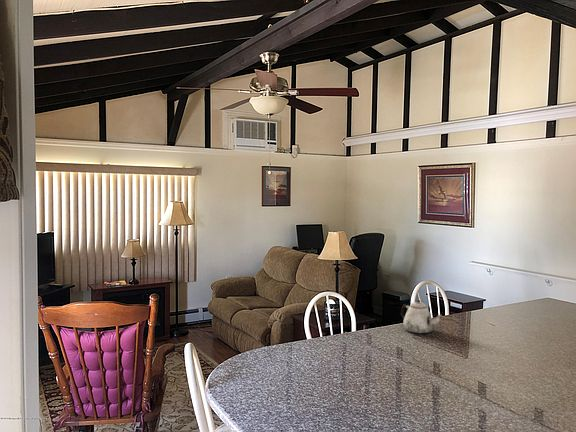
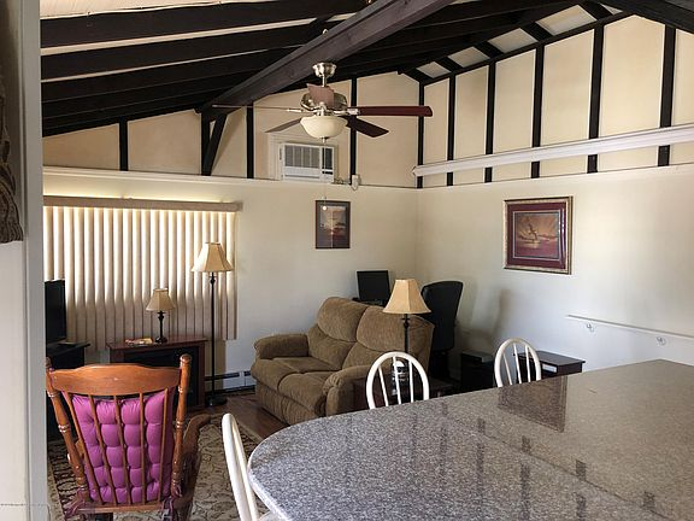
- teapot (420, 315)
